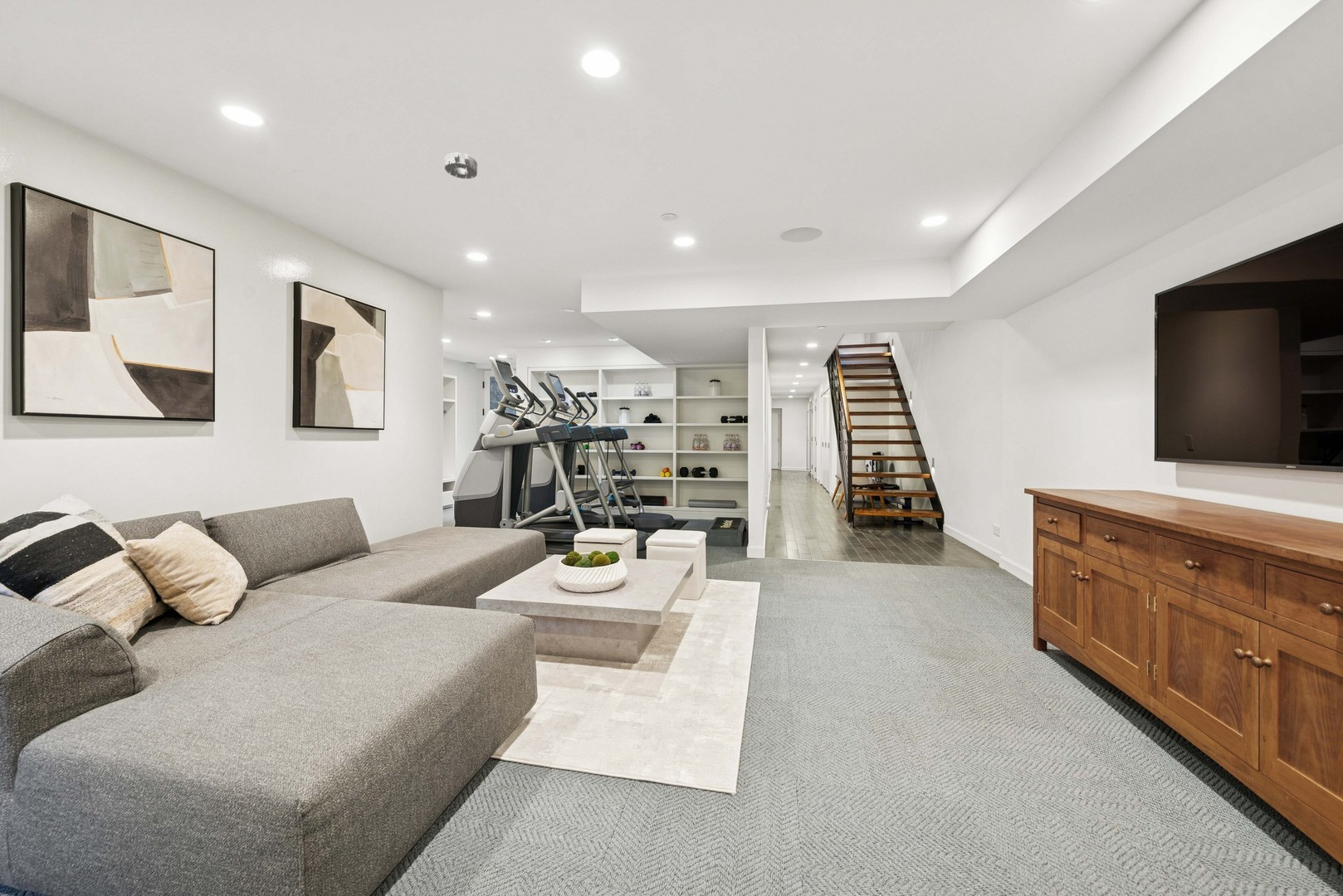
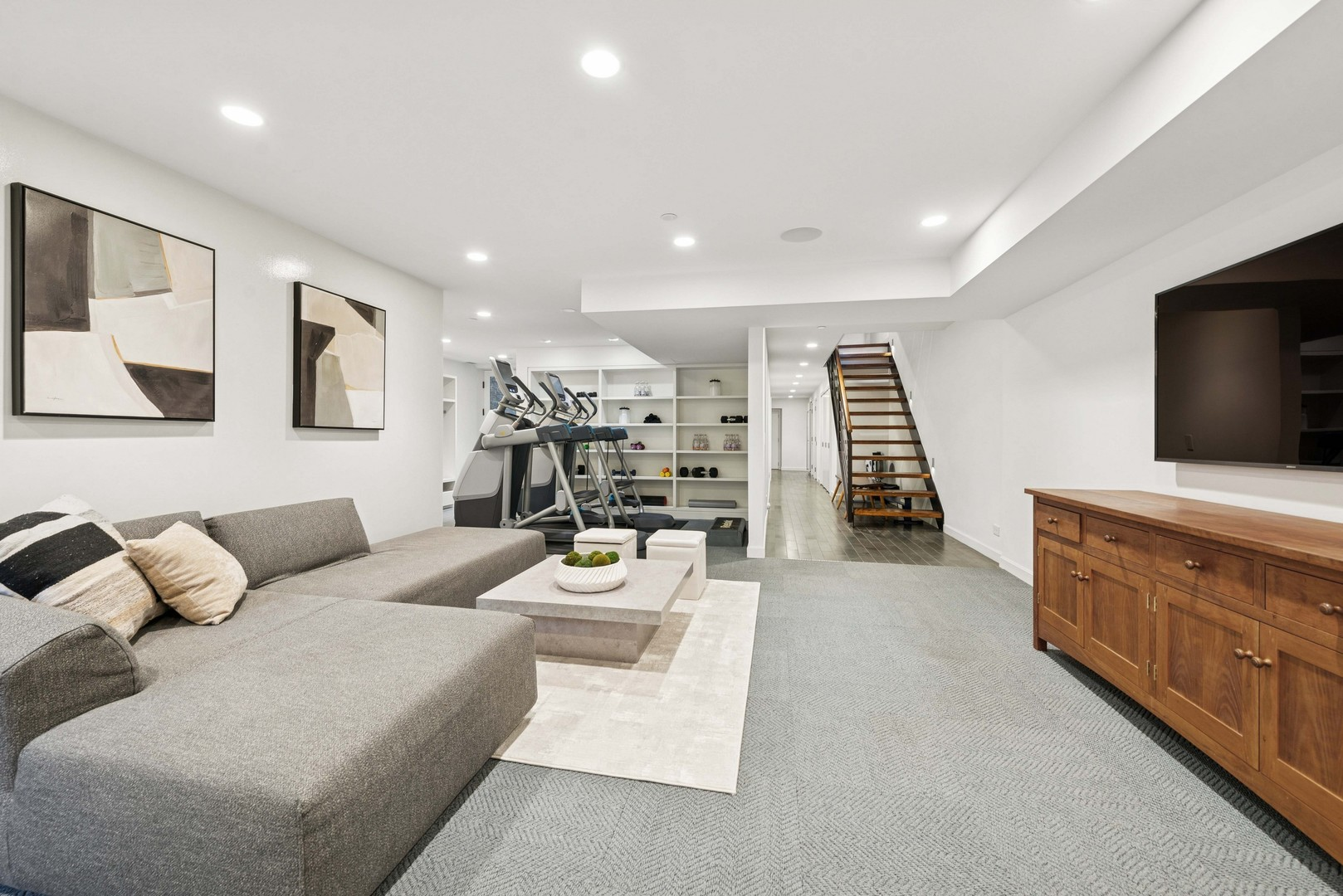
- smoke detector (461, 165)
